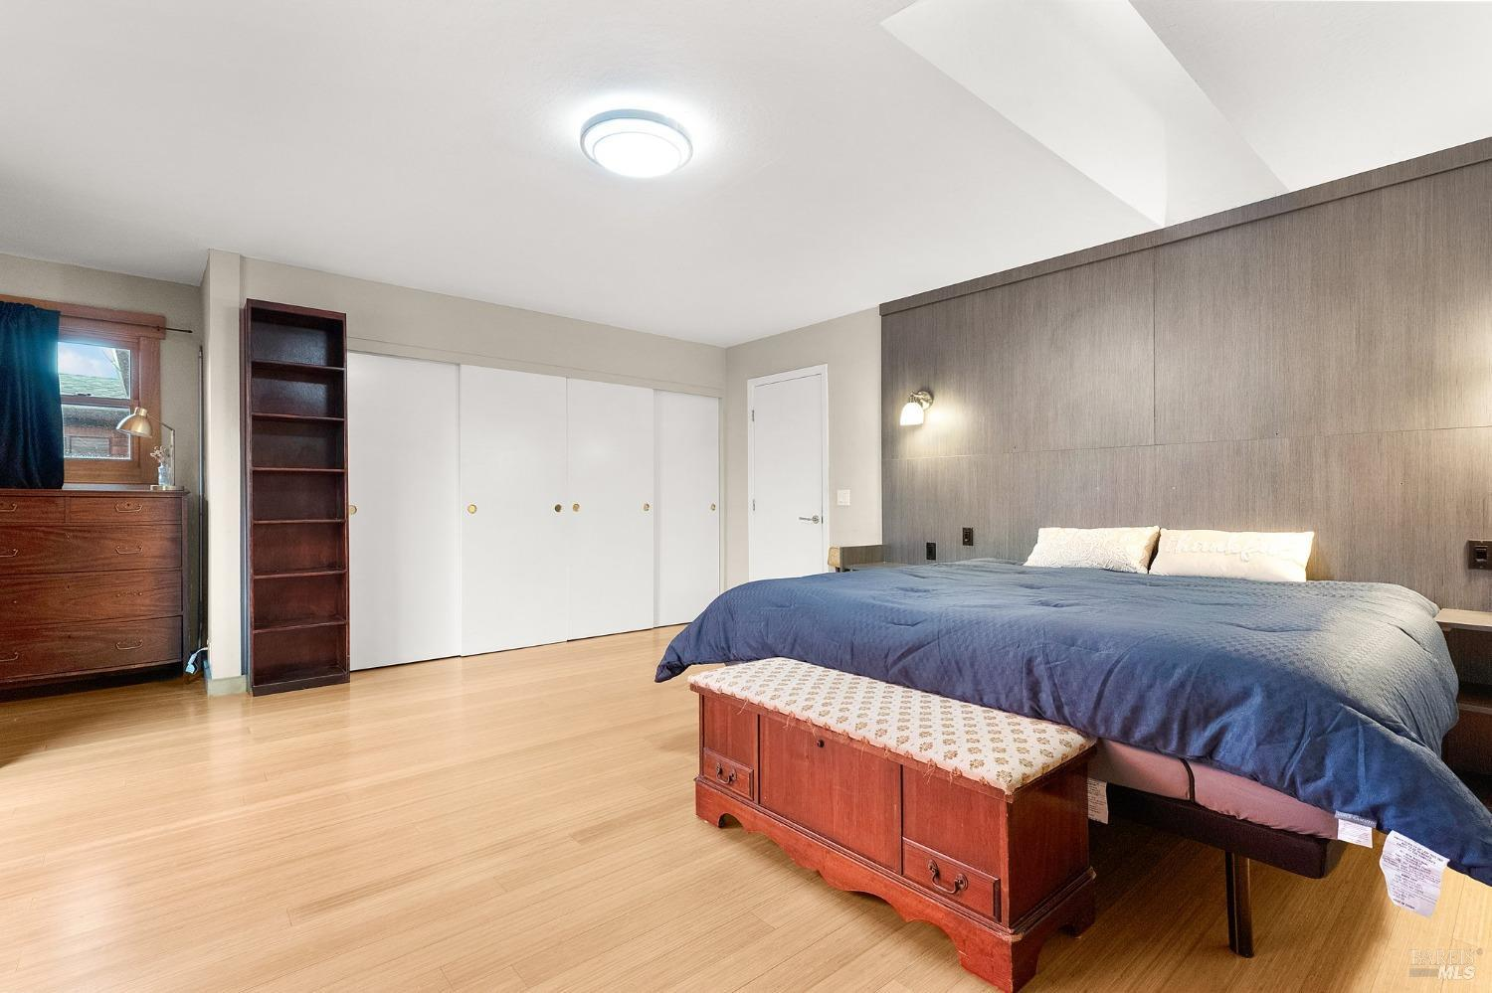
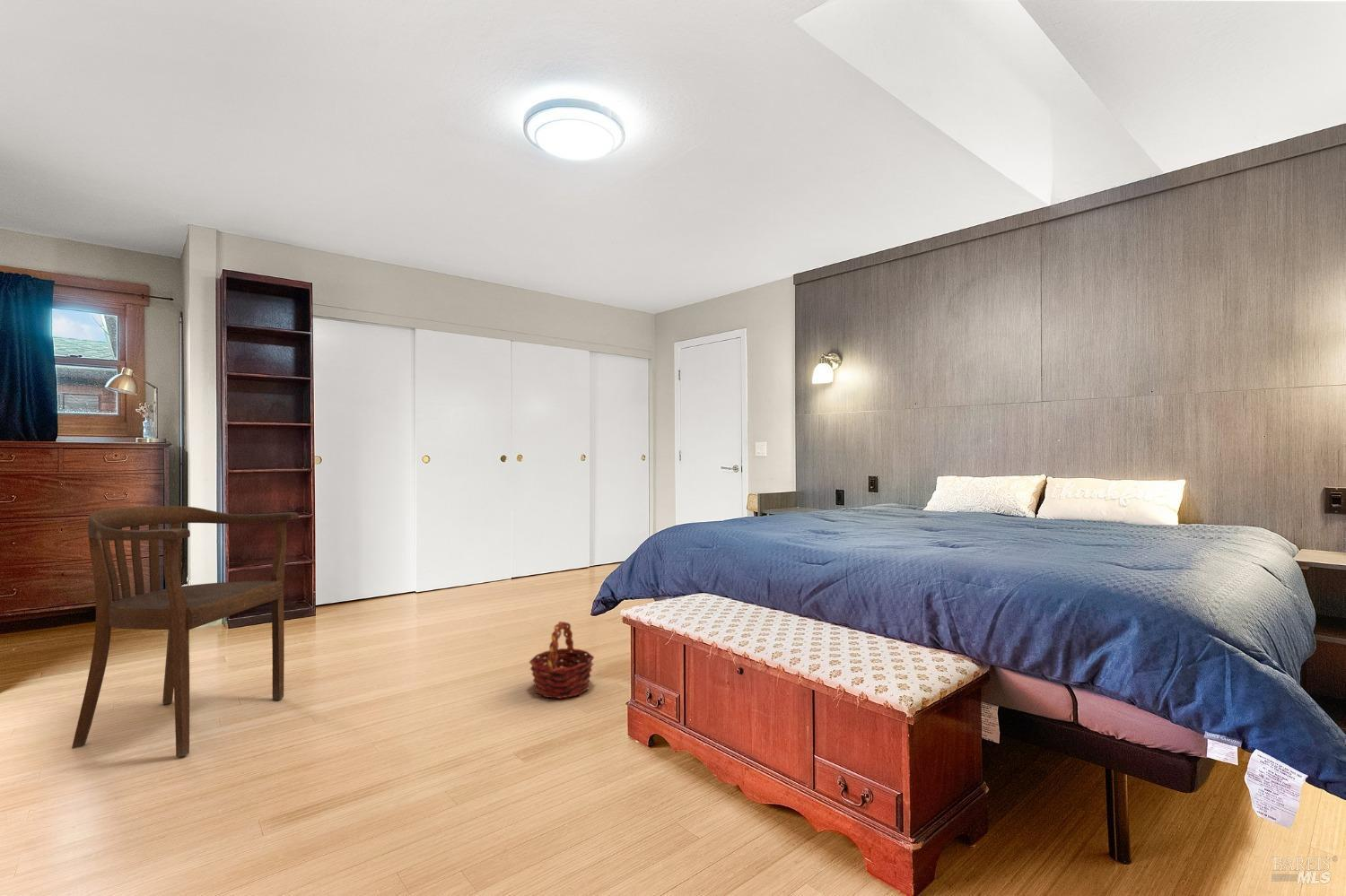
+ basket (562, 655)
+ armchair (184, 615)
